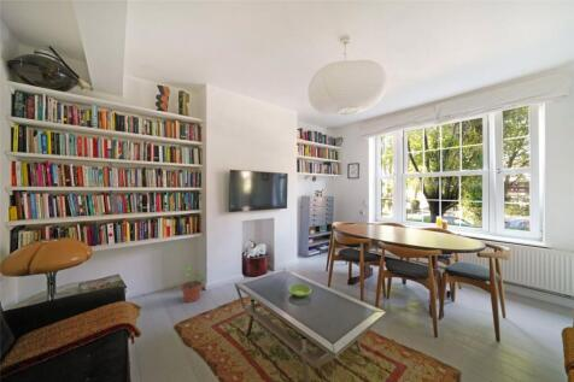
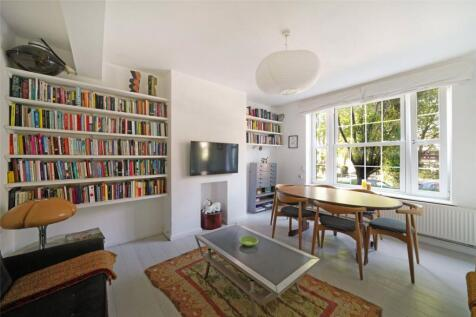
- potted plant (192, 282)
